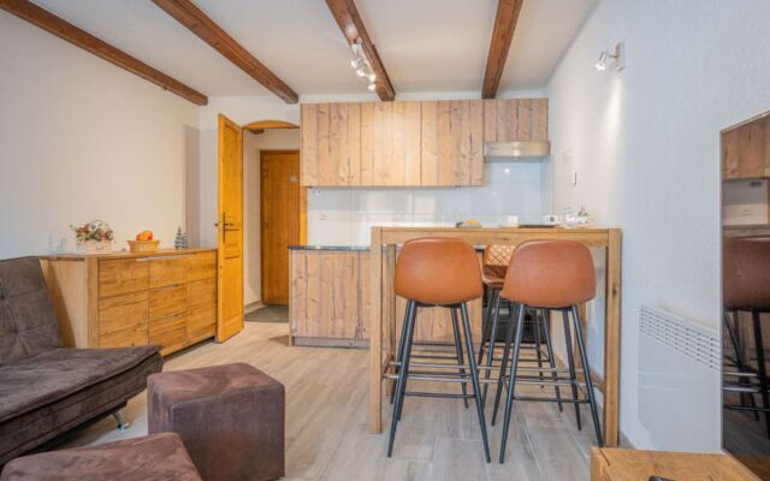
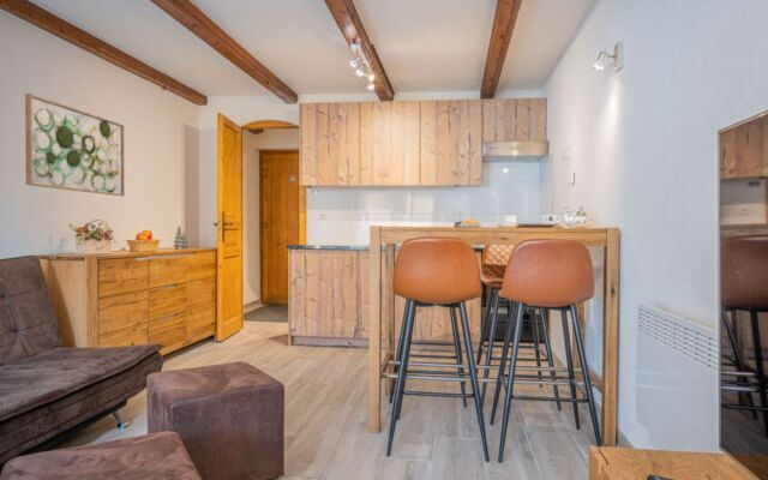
+ wall art (82, 151)
